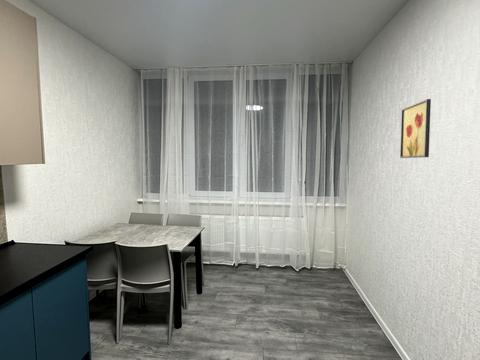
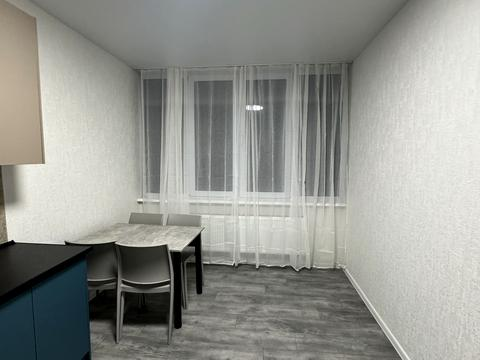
- wall art (415, 131)
